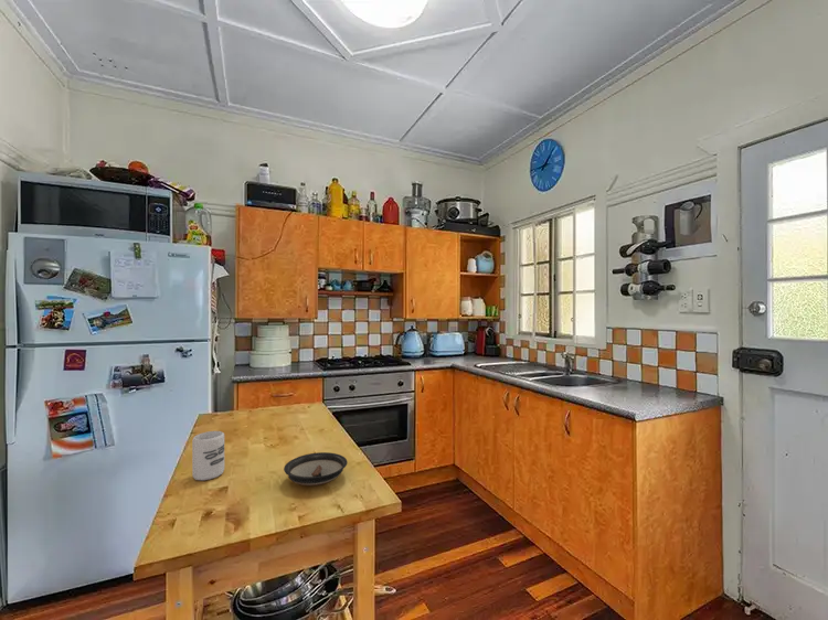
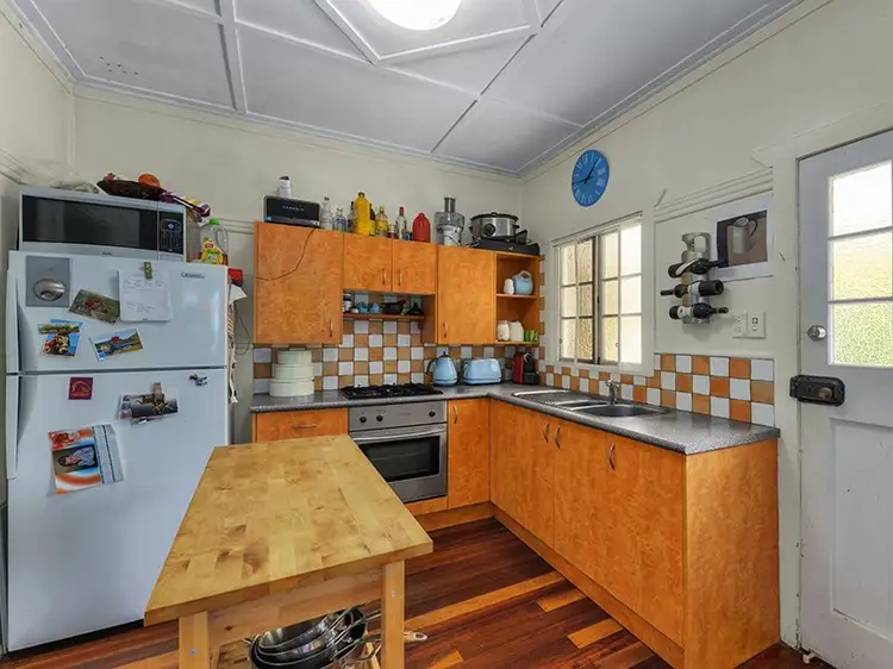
- cup (209, 455)
- saucer (316, 471)
